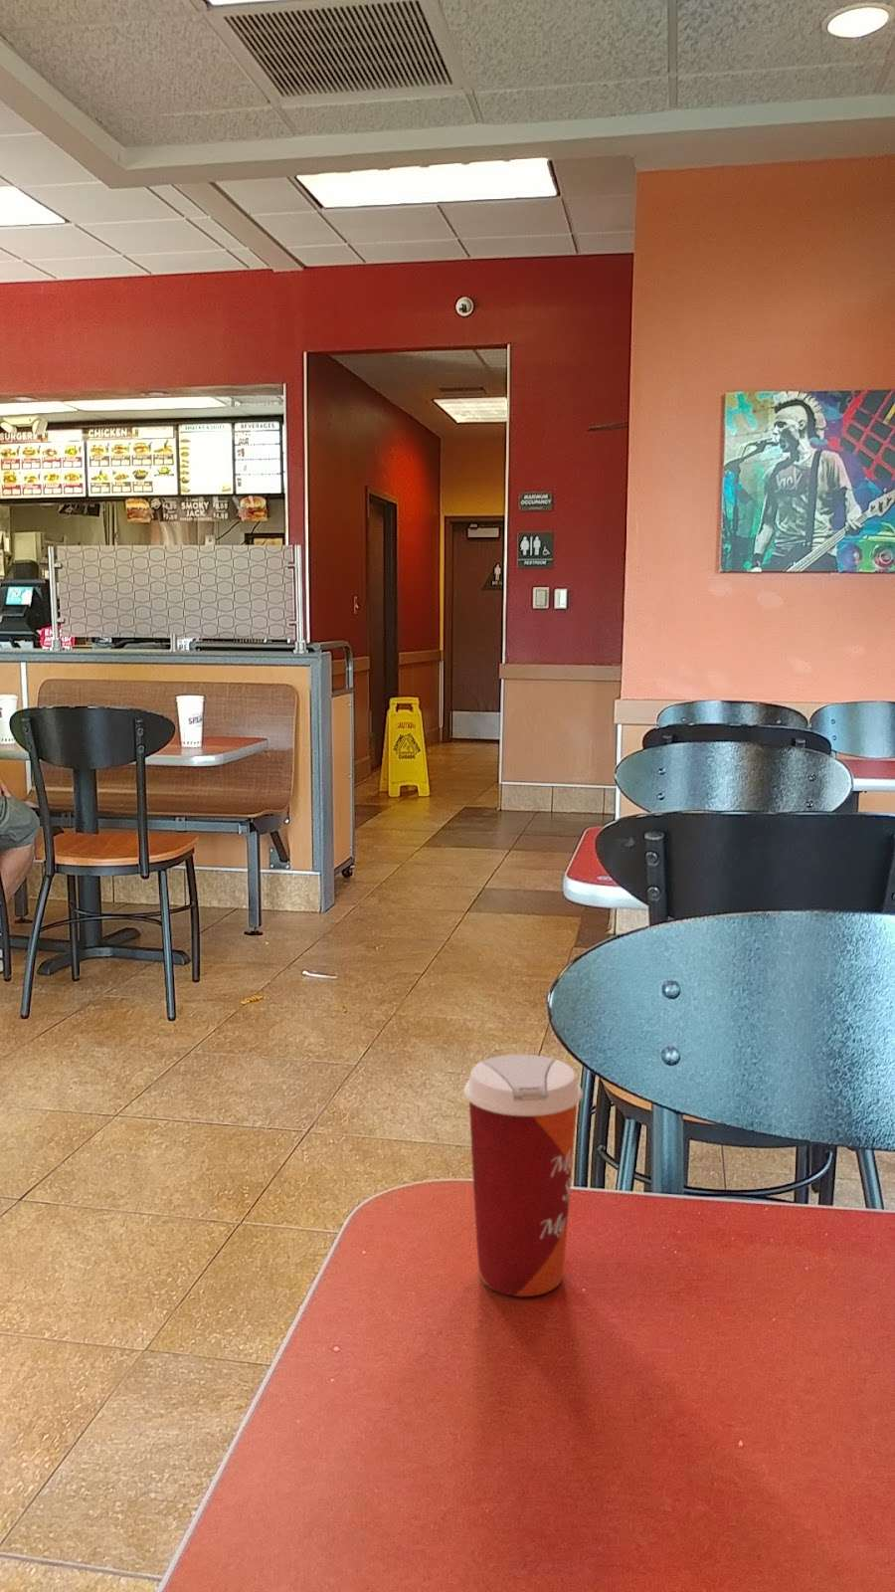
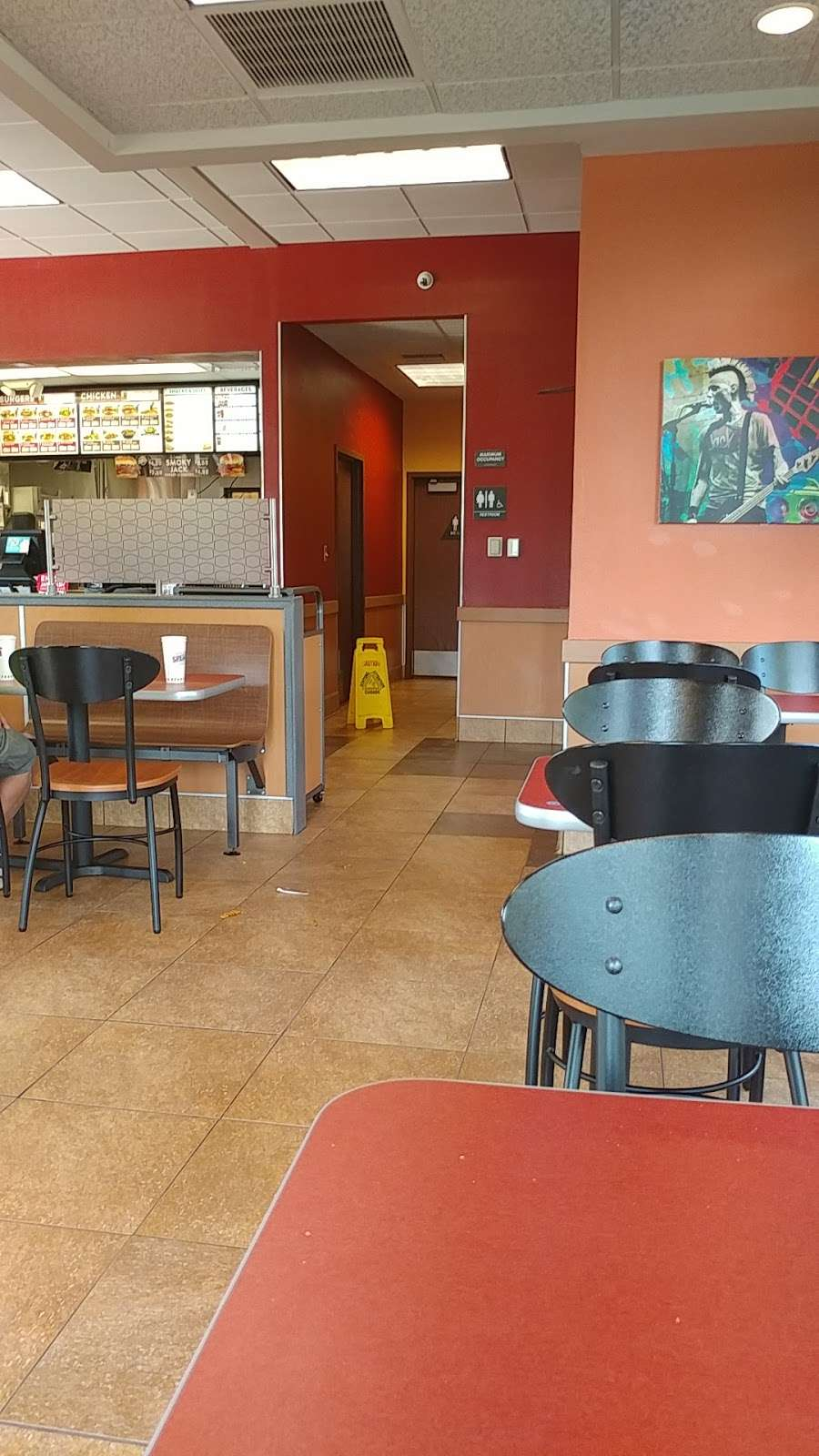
- paper cup (521, 1173)
